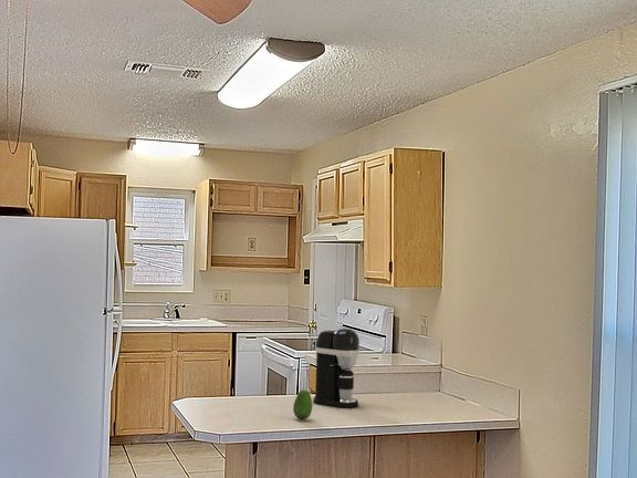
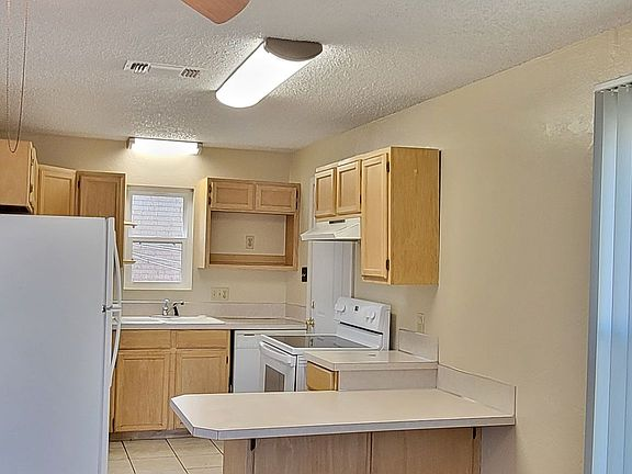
- coffee maker (336, 365)
- fruit (302, 404)
